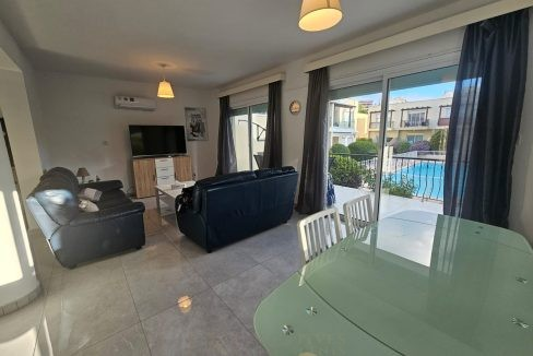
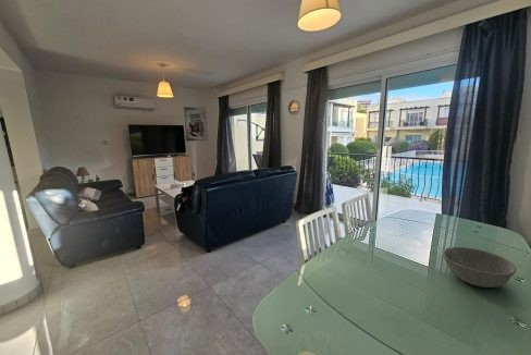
+ bowl (474, 268)
